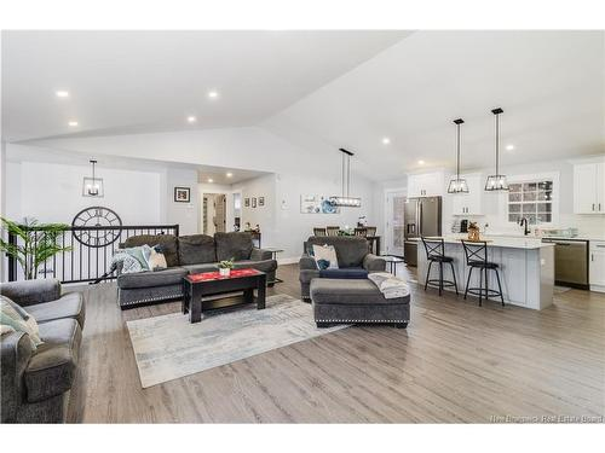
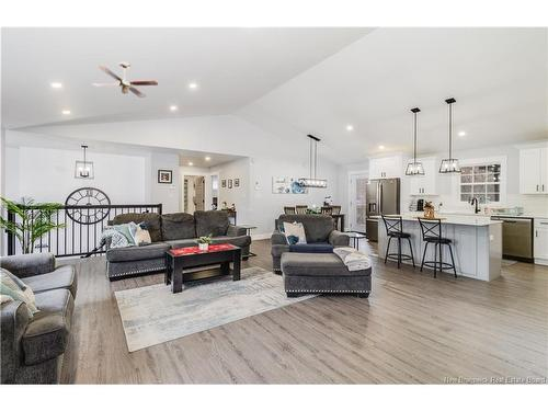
+ ceiling fan (124, 78)
